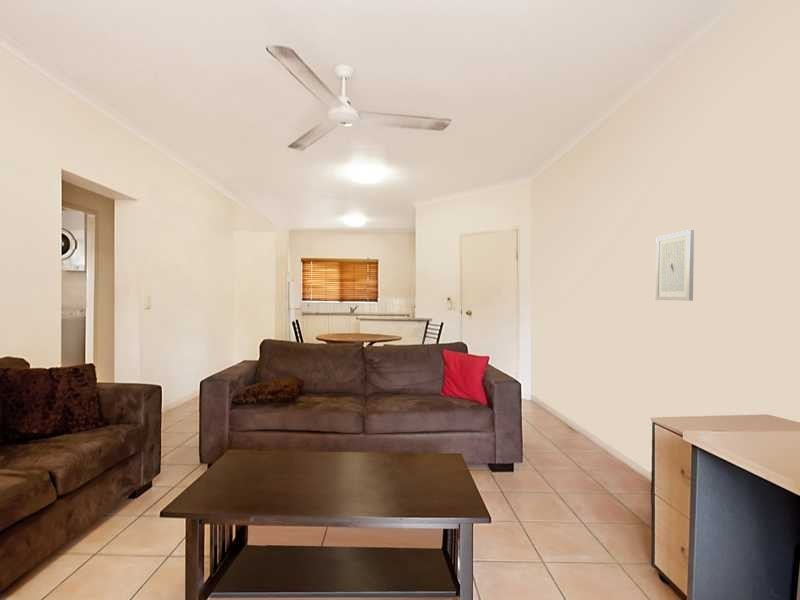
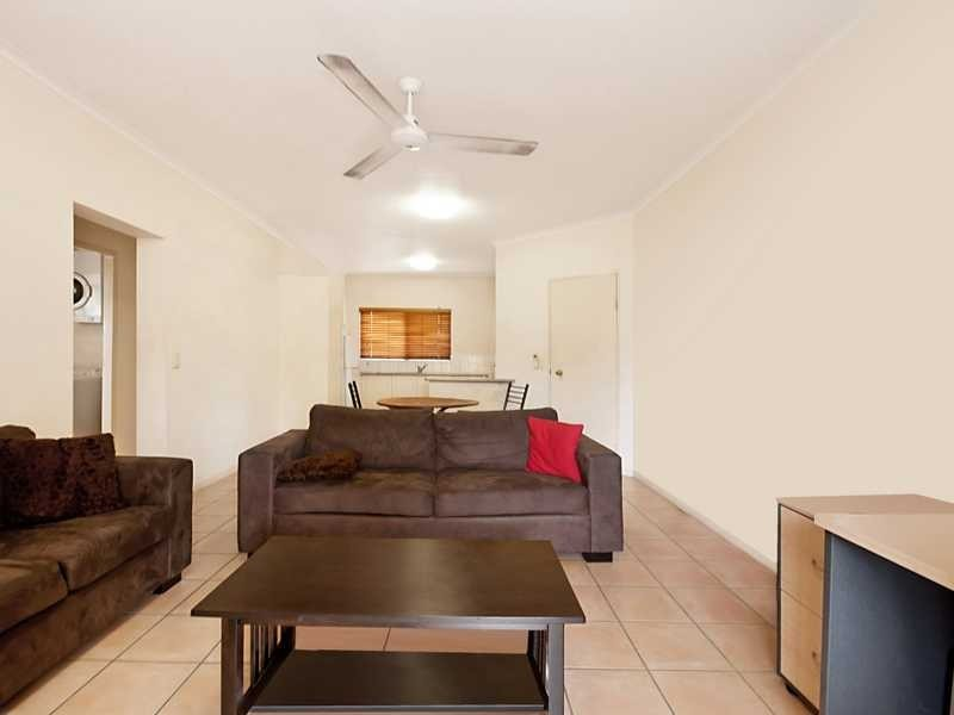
- wall art (673, 267)
